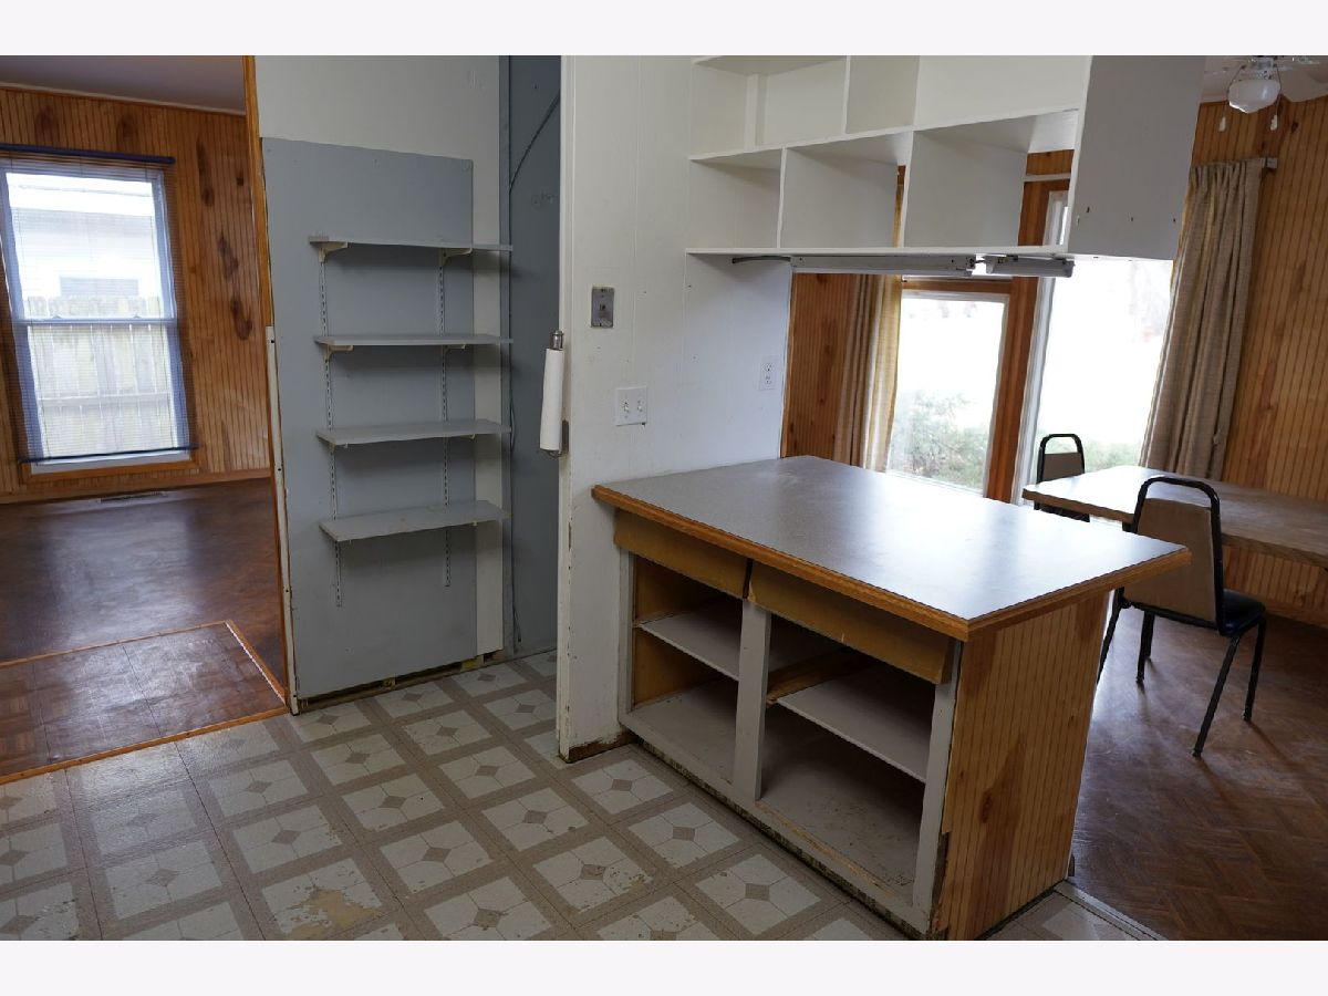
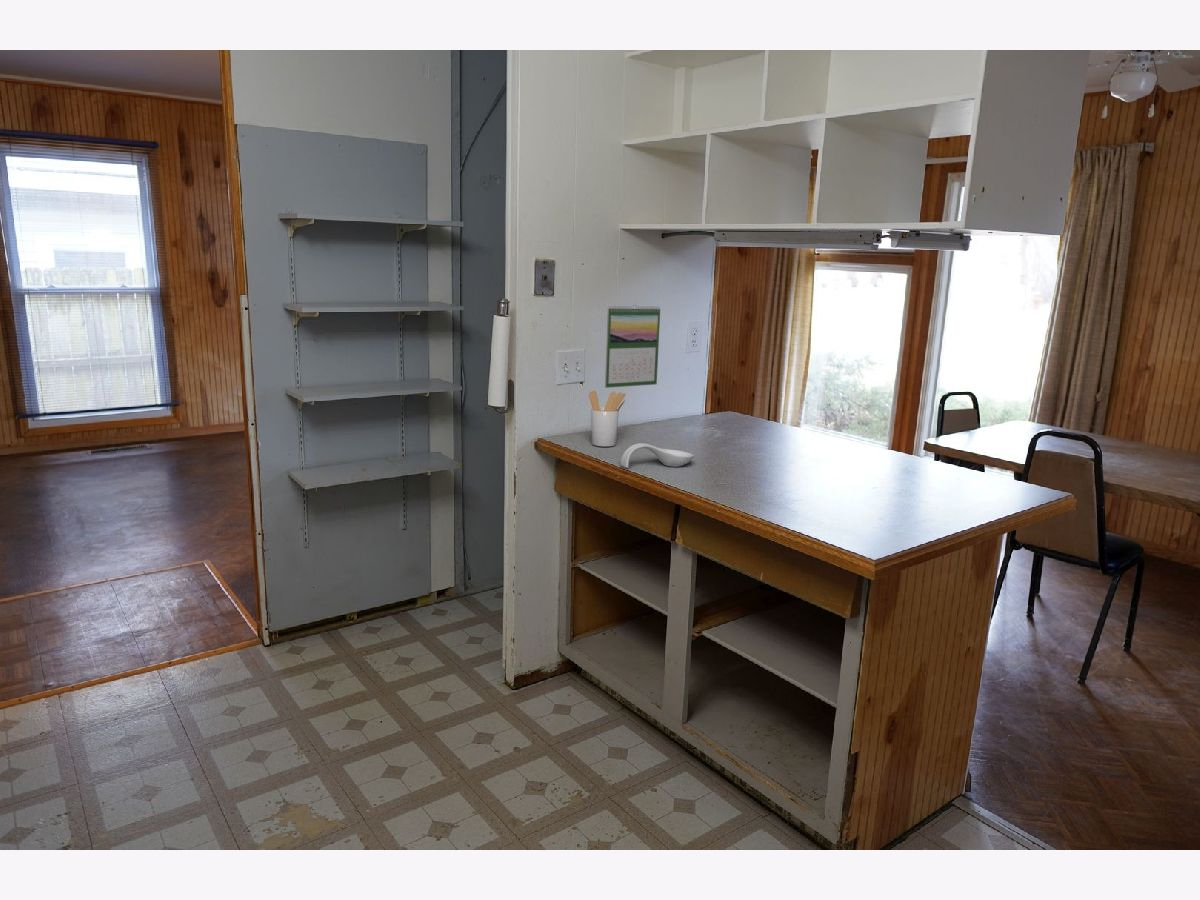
+ calendar (633, 345)
+ spoon rest (658, 454)
+ utensil holder (608, 417)
